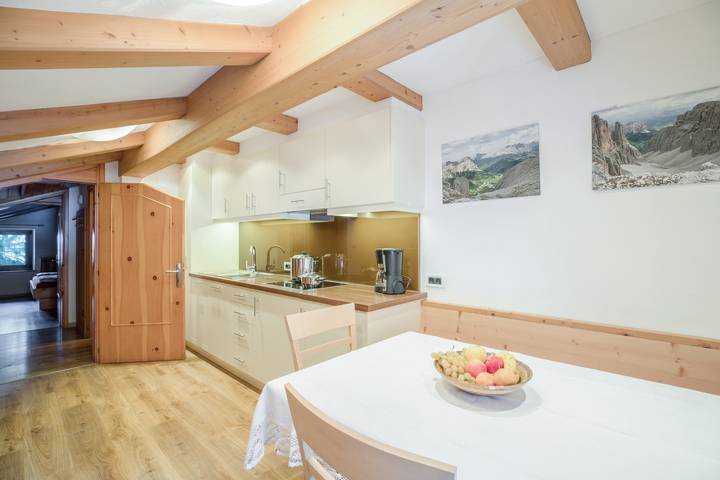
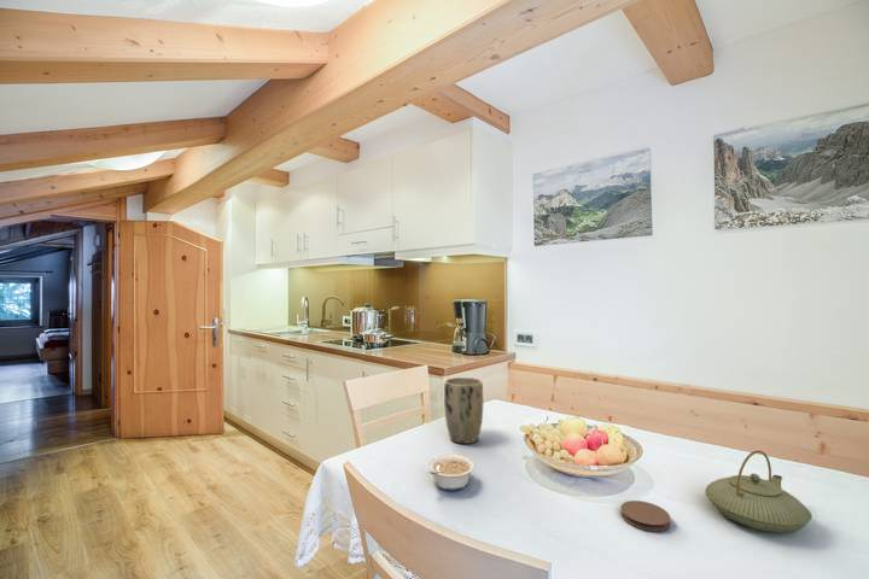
+ legume (451, 472)
+ coaster (645, 515)
+ teapot (757, 482)
+ plant pot (463, 409)
